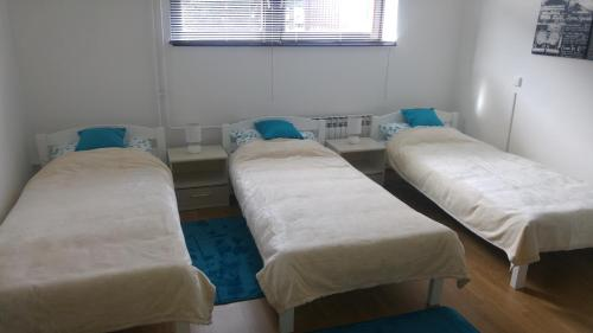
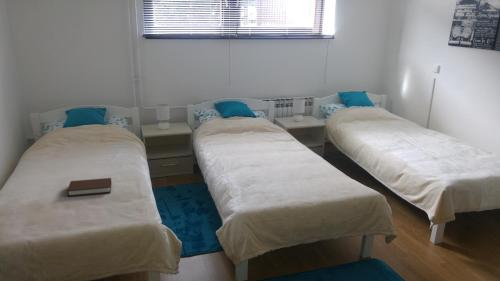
+ book (90, 186)
